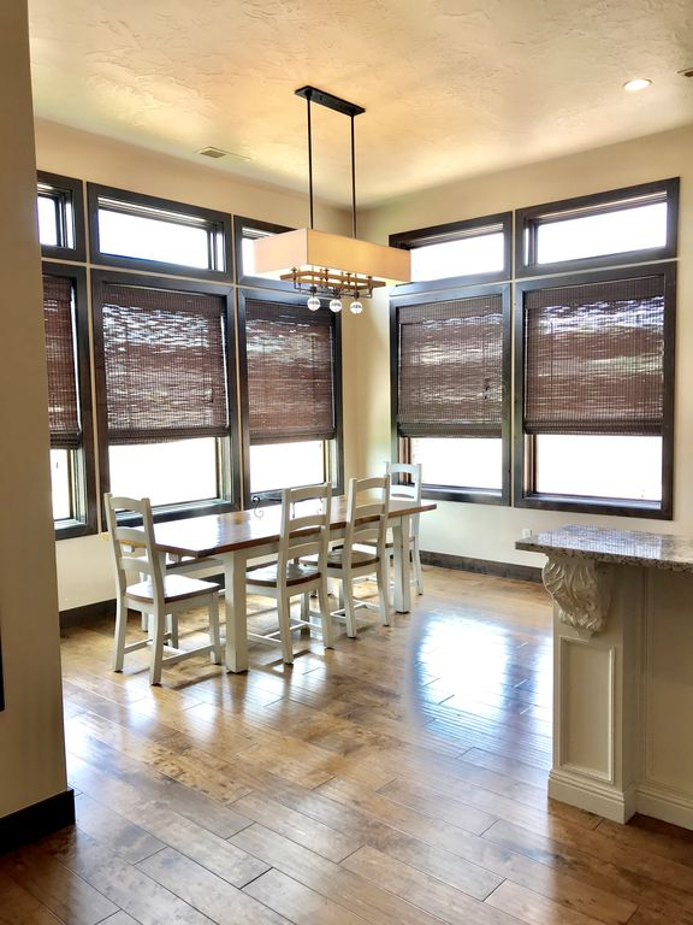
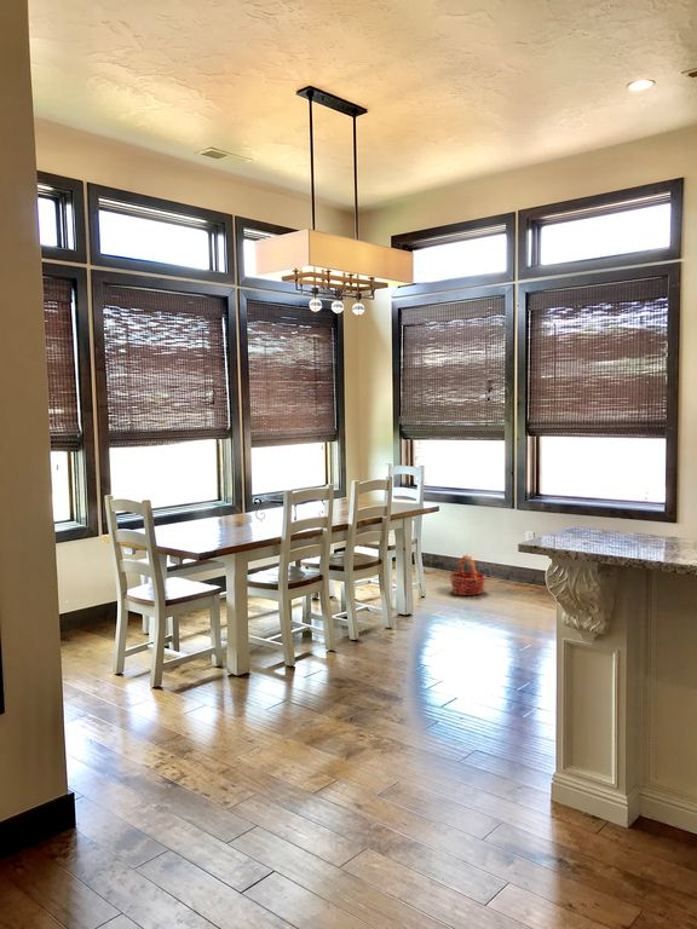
+ basket (467, 572)
